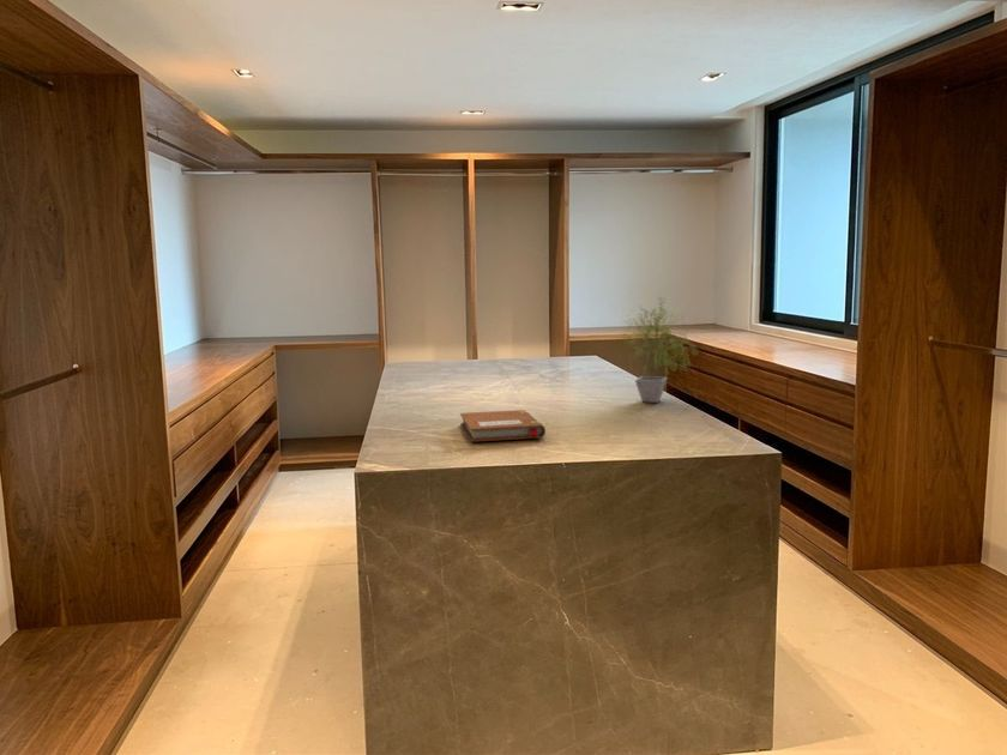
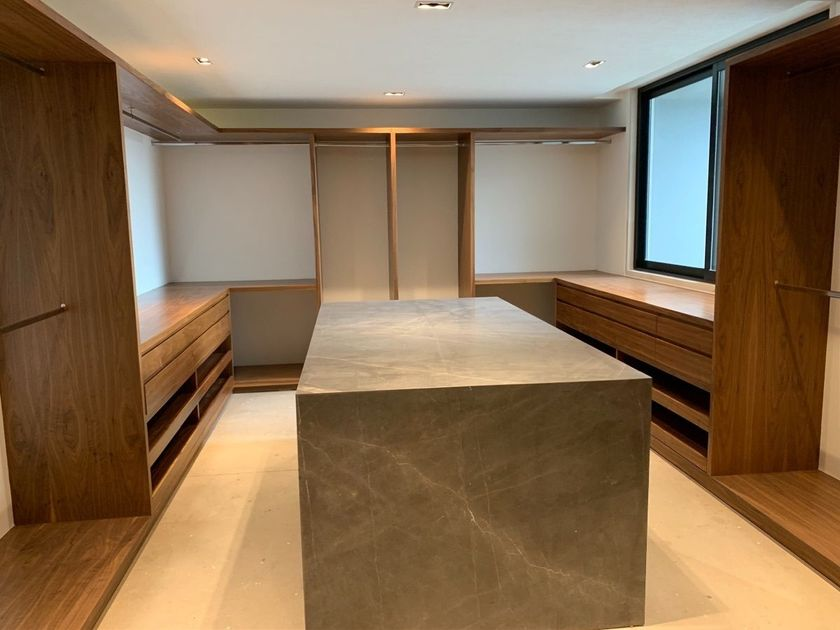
- potted plant (657, 348)
- notebook (501, 424)
